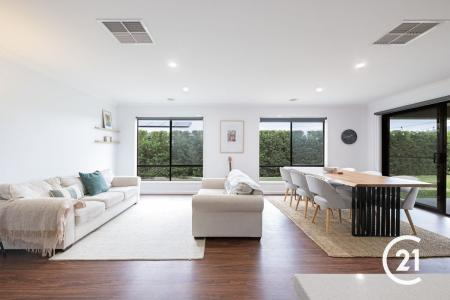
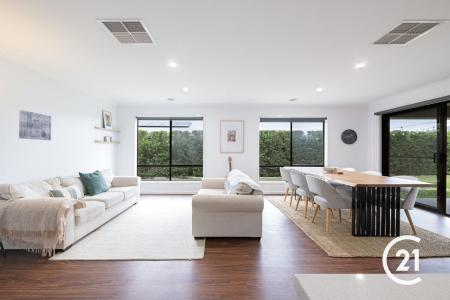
+ wall art (36, 126)
